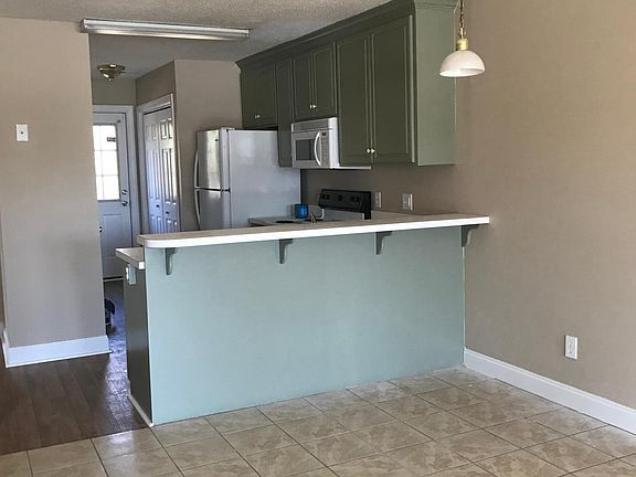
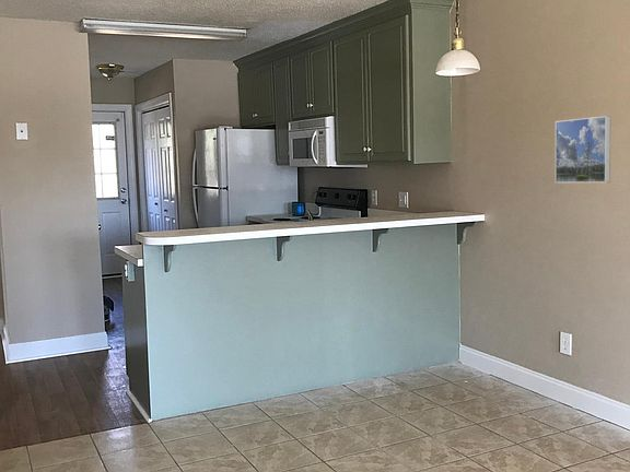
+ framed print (581, 151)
